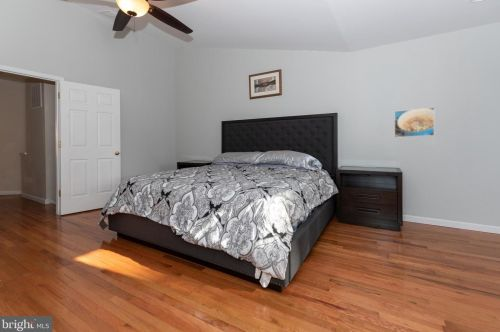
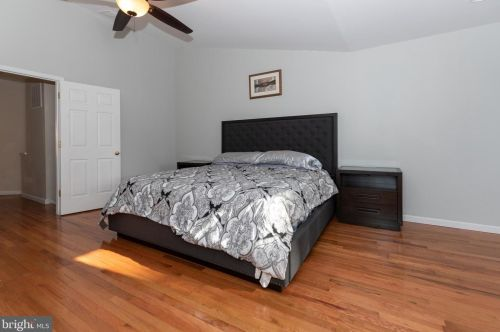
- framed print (413, 123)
